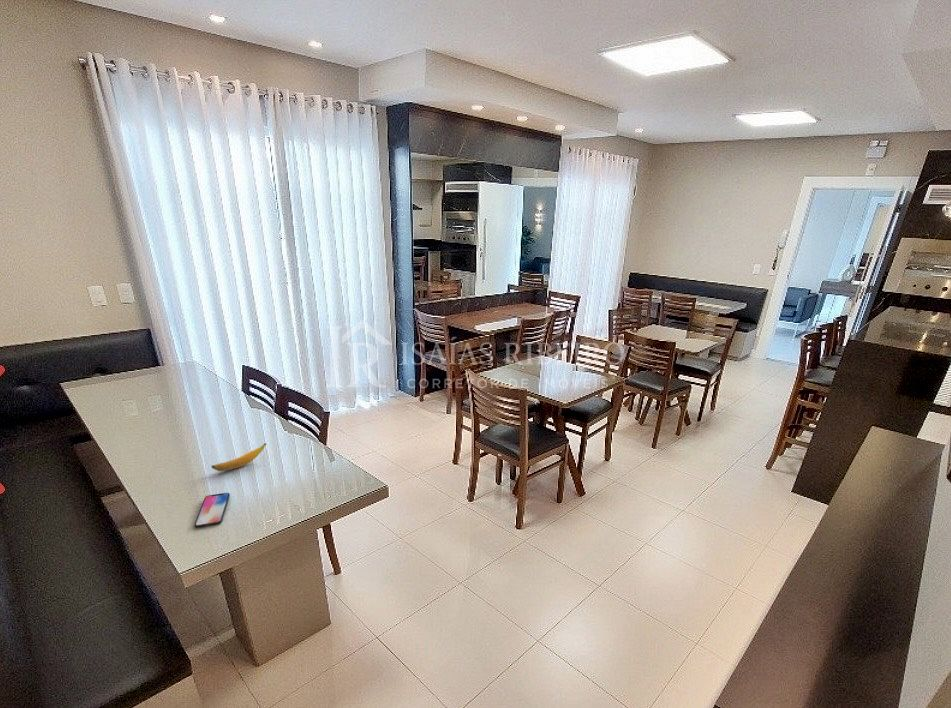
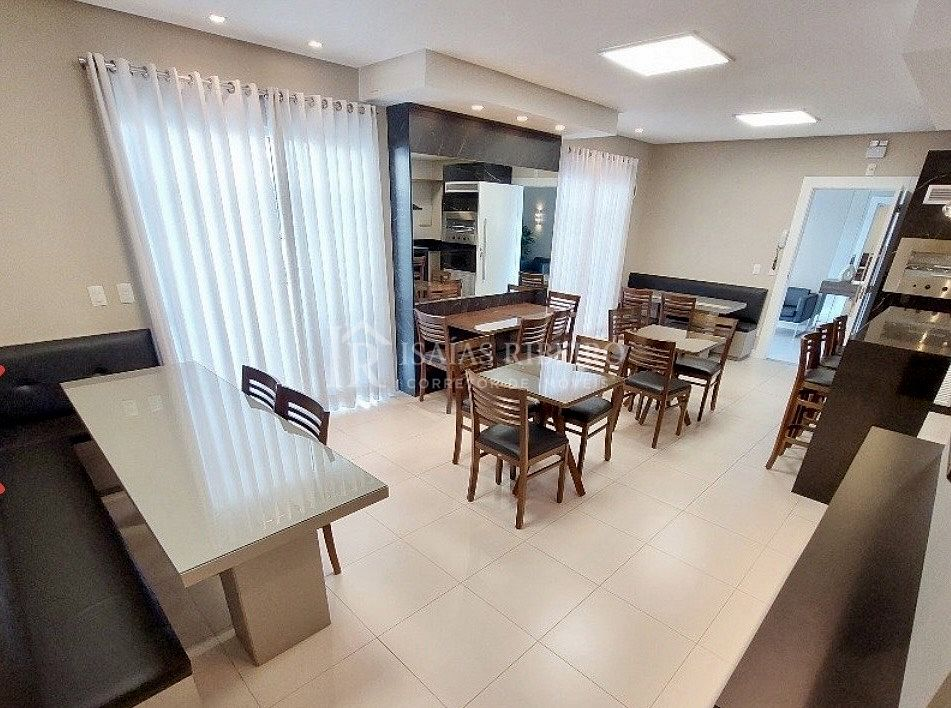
- banana (240, 458)
- smartphone (213, 509)
